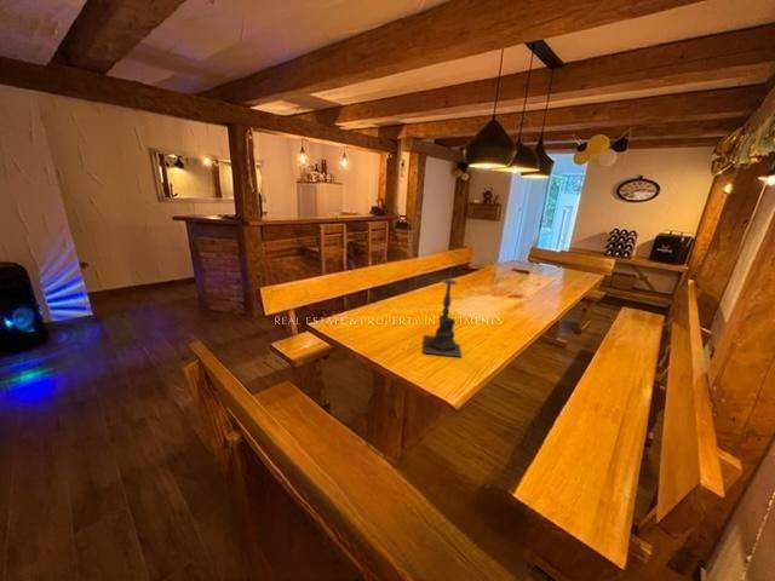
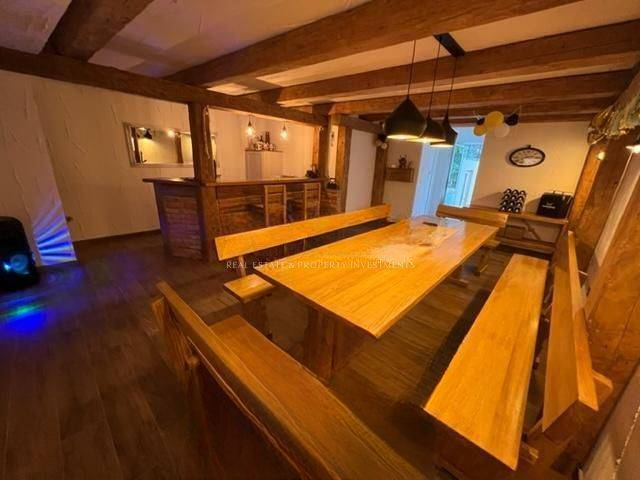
- candle holder (444, 309)
